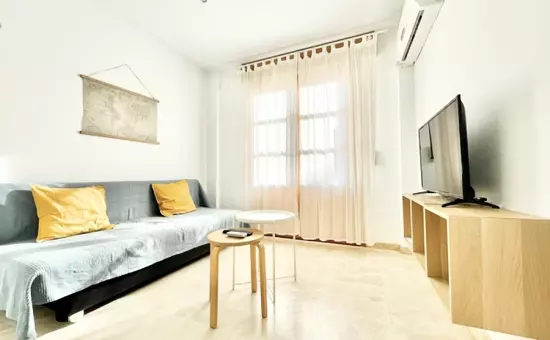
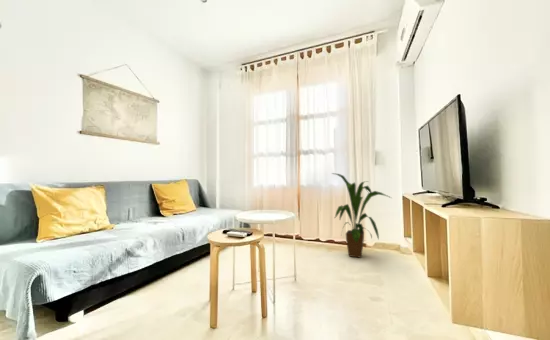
+ house plant (362, 214)
